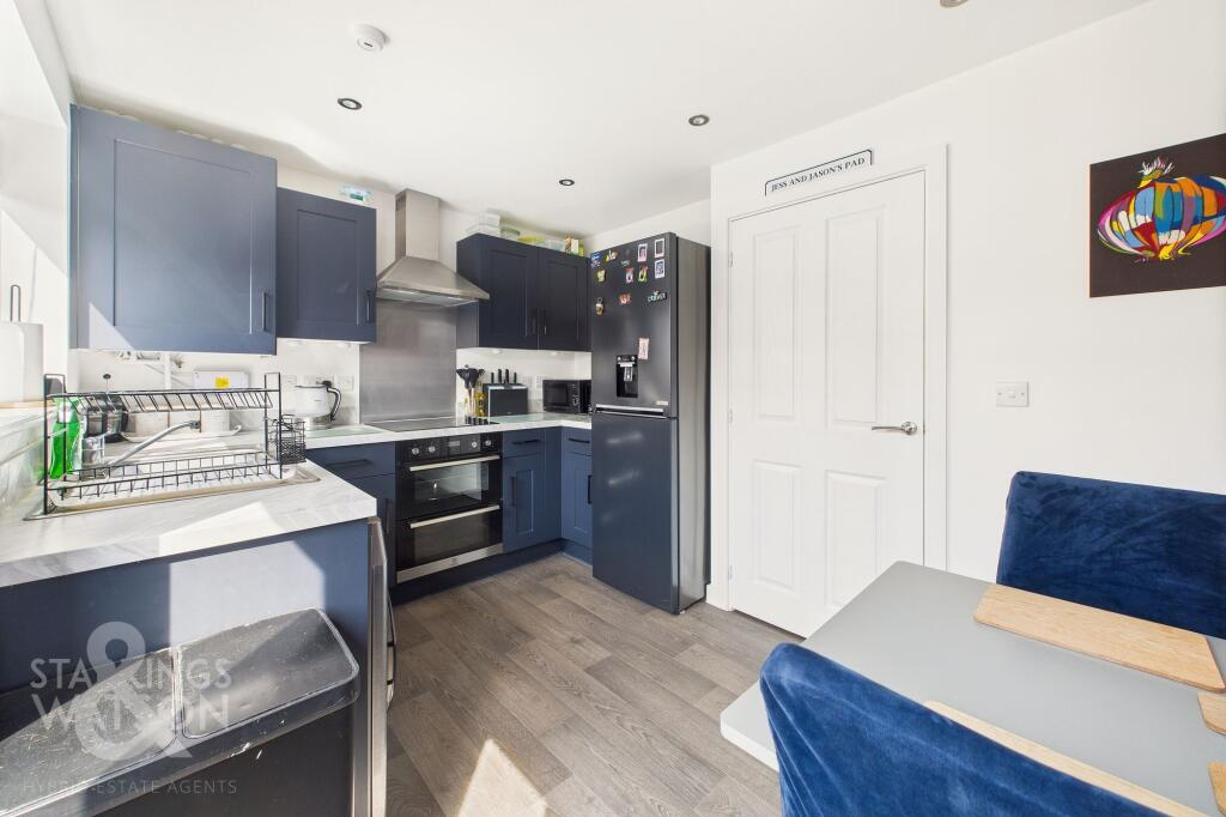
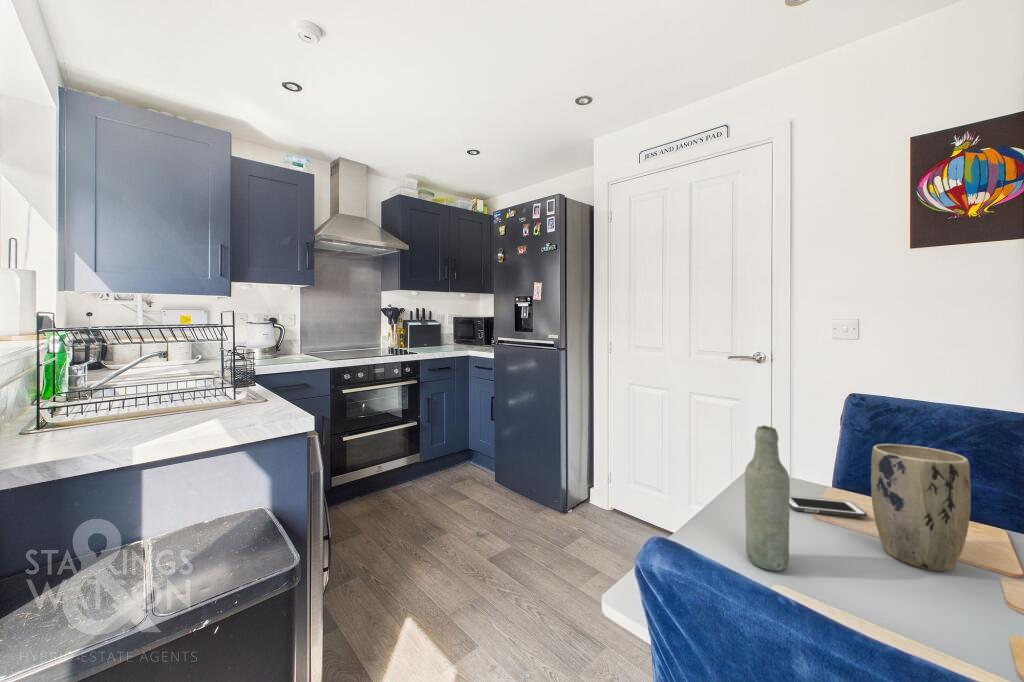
+ plant pot (917, 504)
+ bottle (766, 494)
+ cell phone (822, 506)
